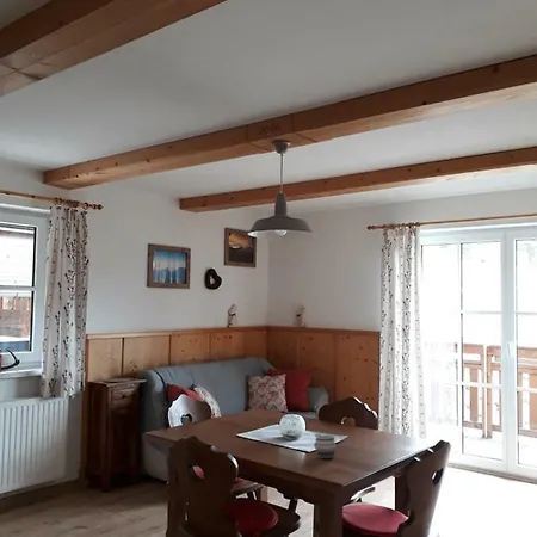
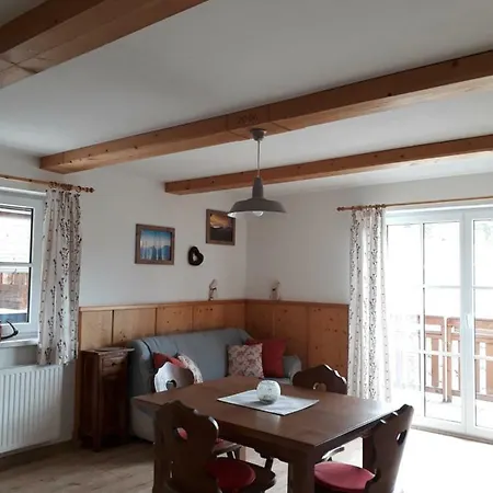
- mug (322, 445)
